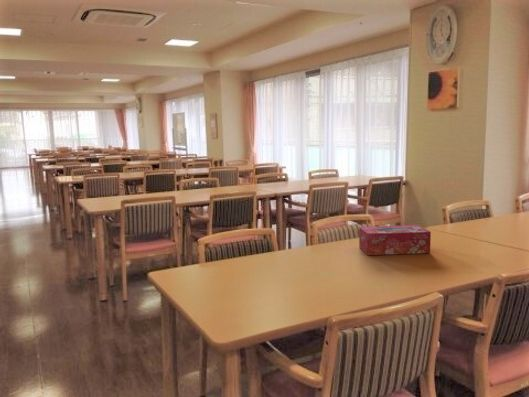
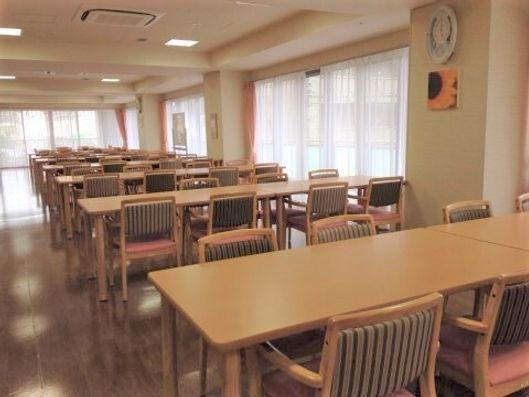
- tissue box (393, 239)
